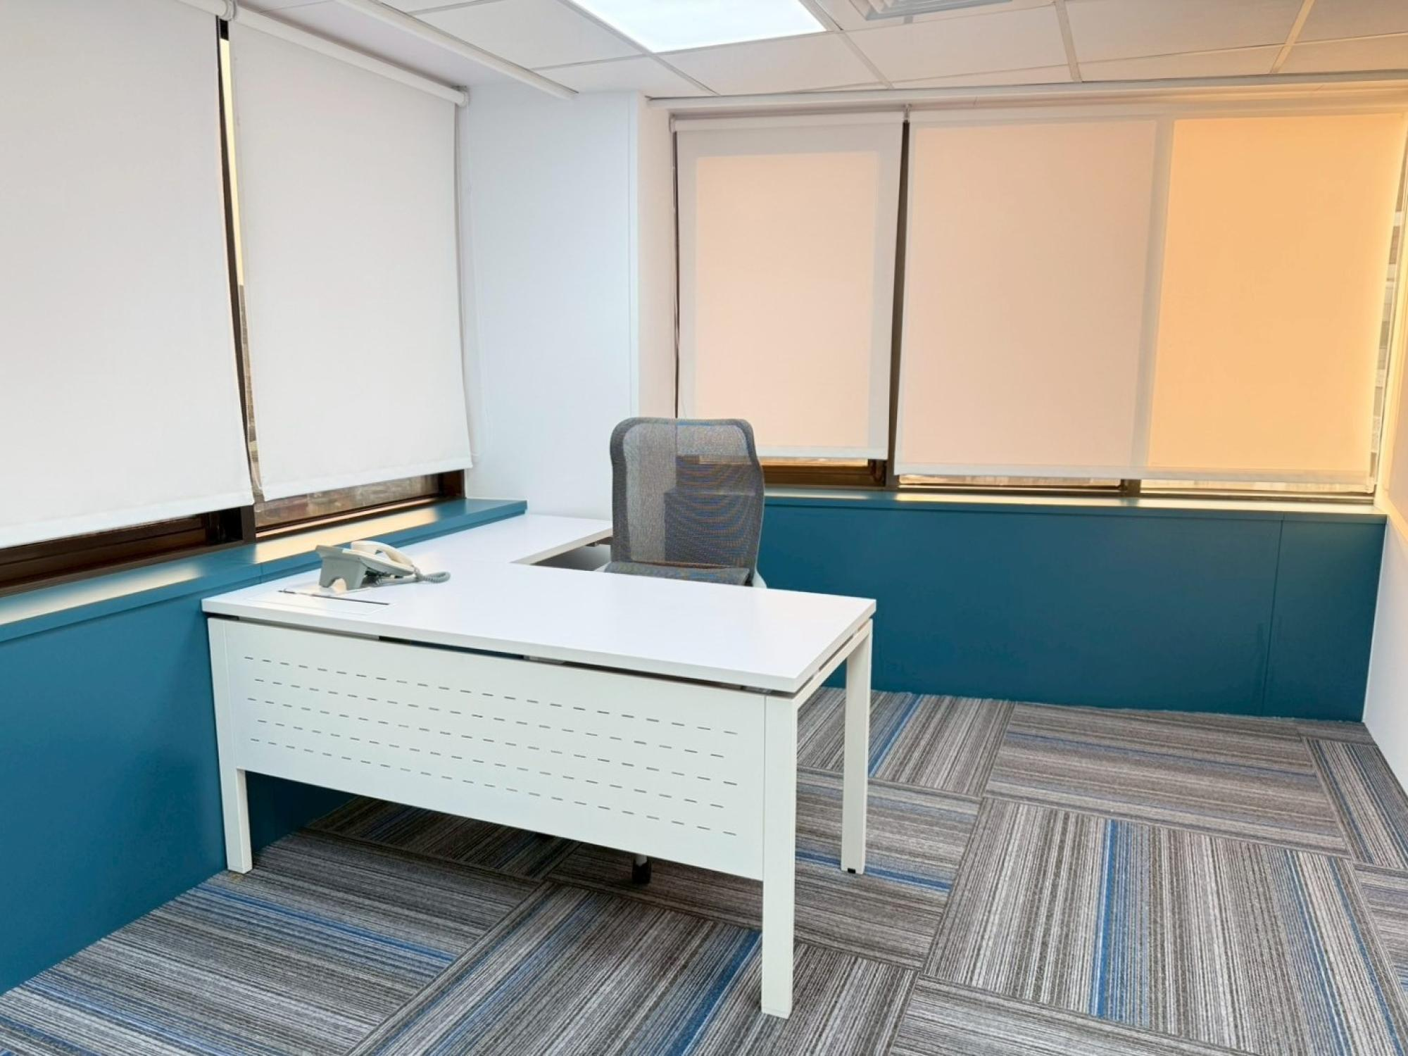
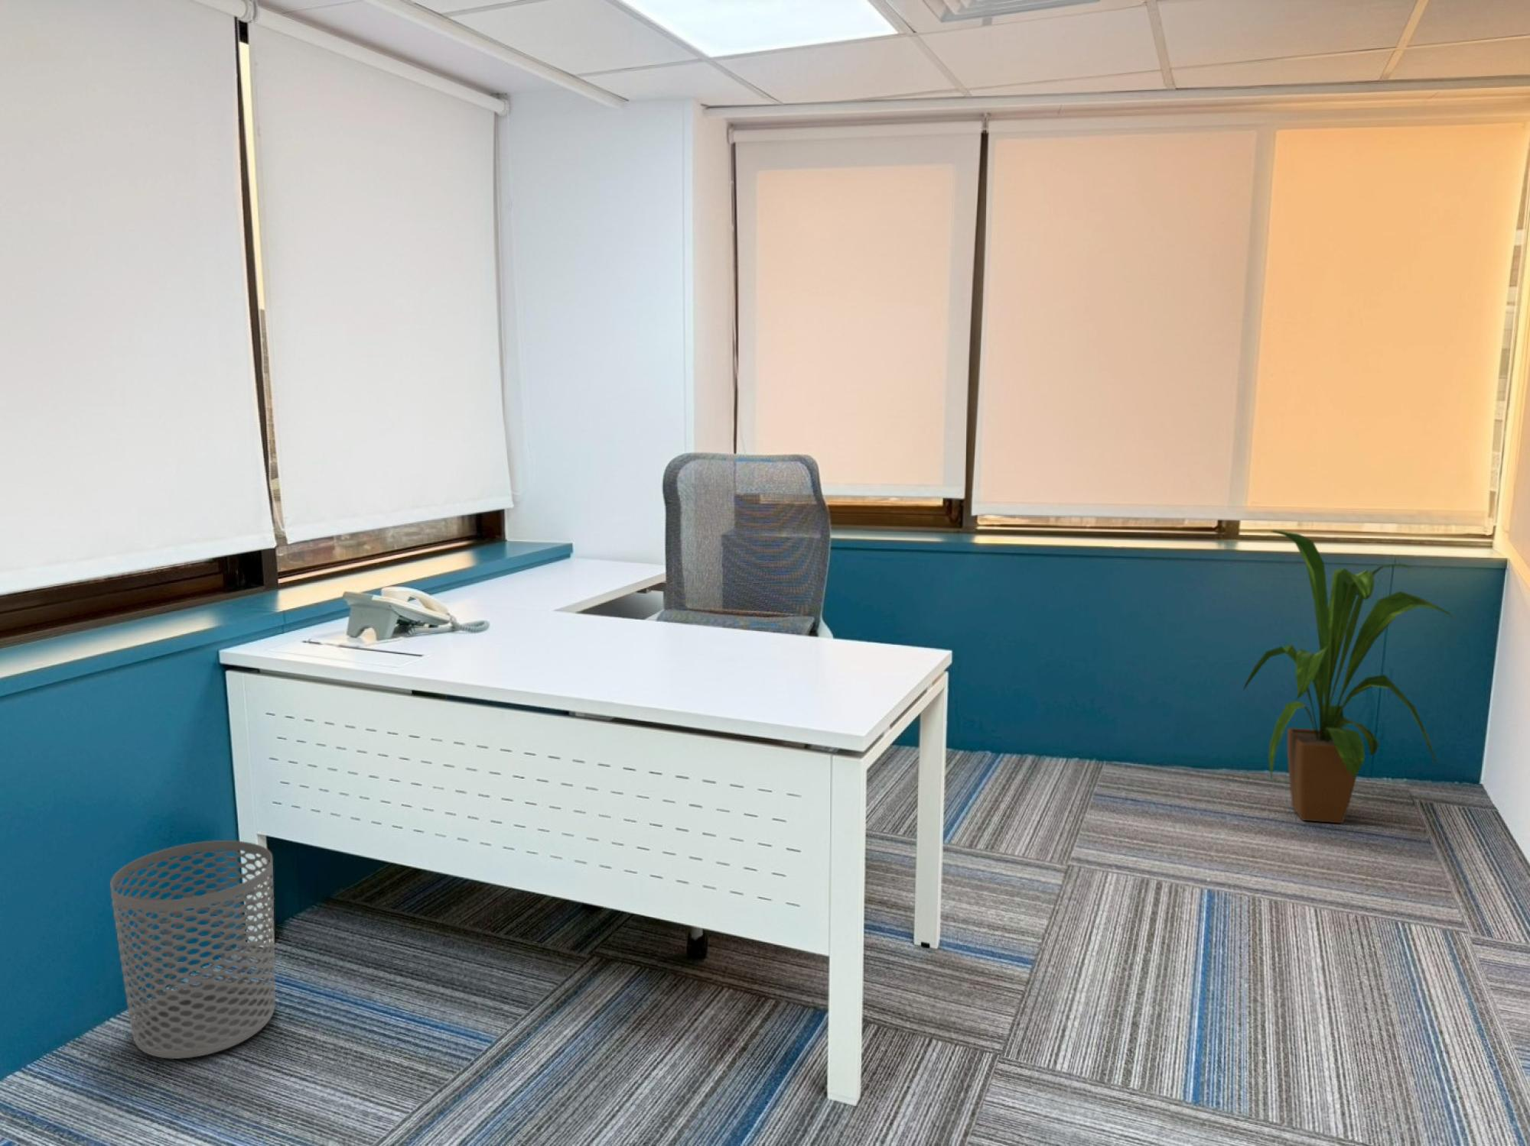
+ waste bin (200, 947)
+ house plant (1354, 673)
